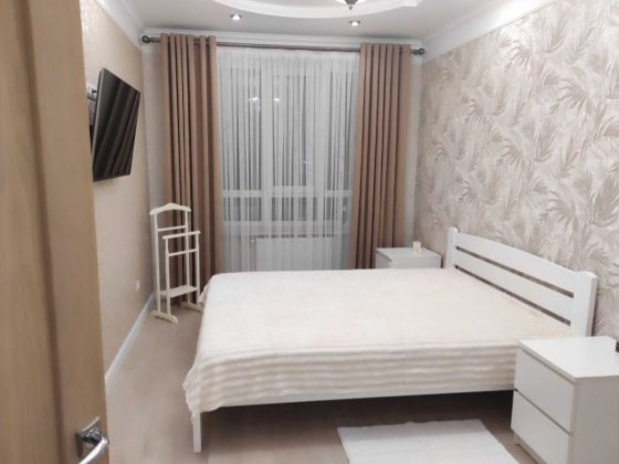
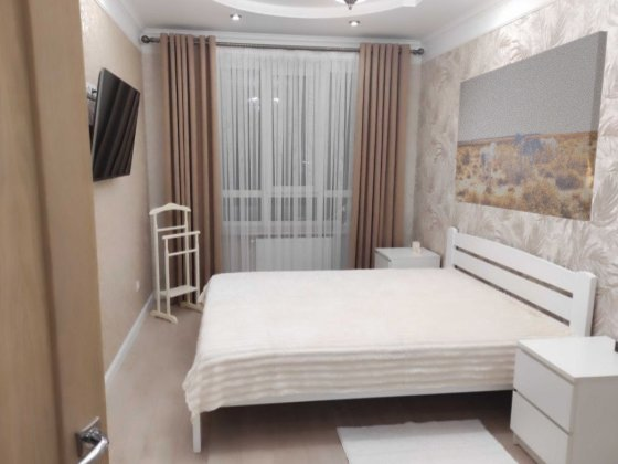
+ wall art (511, 137)
